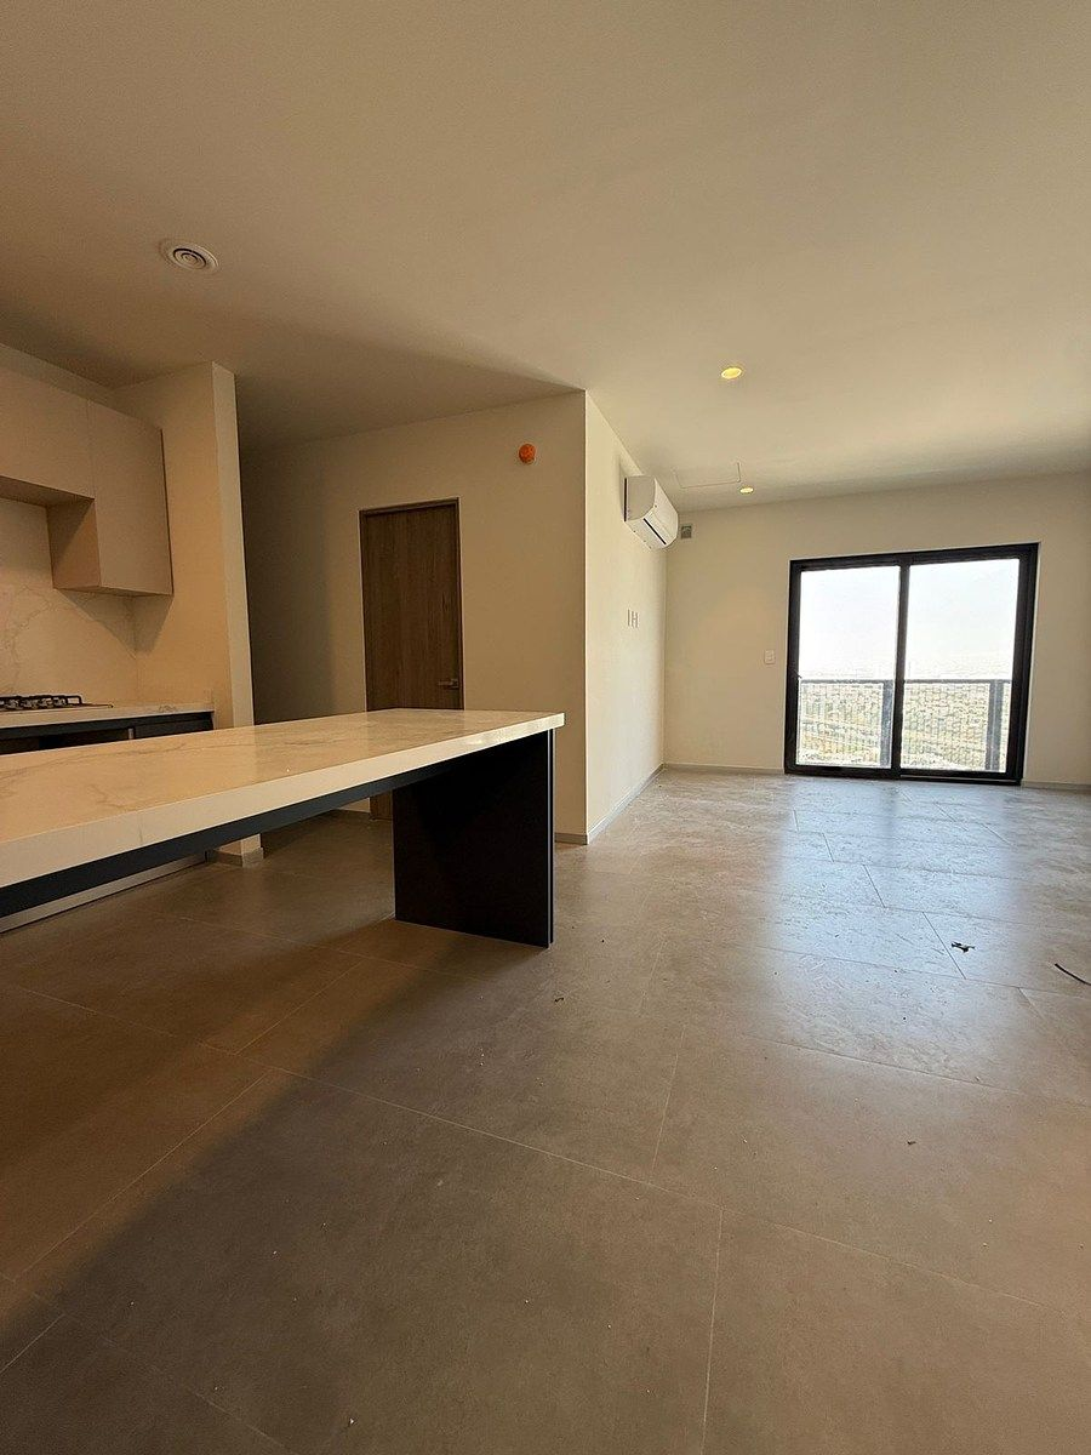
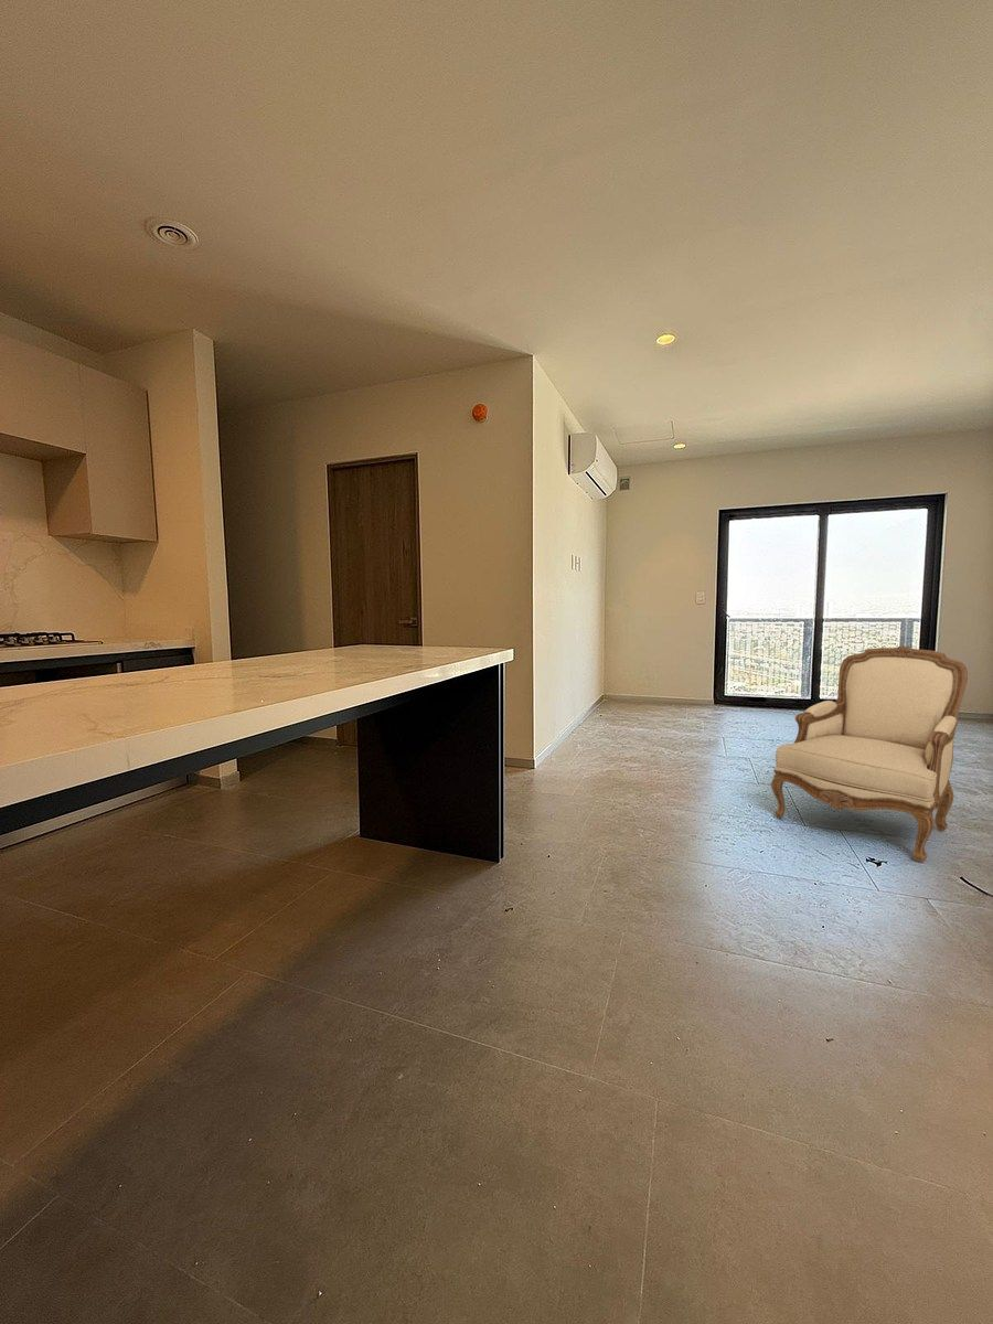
+ armchair (871, 738)
